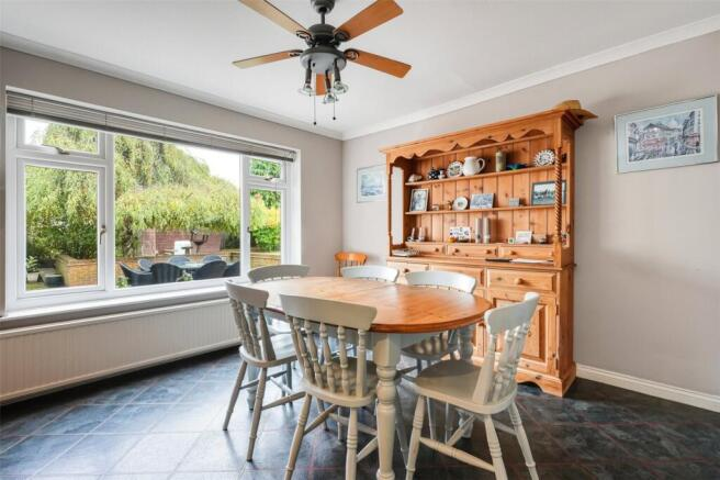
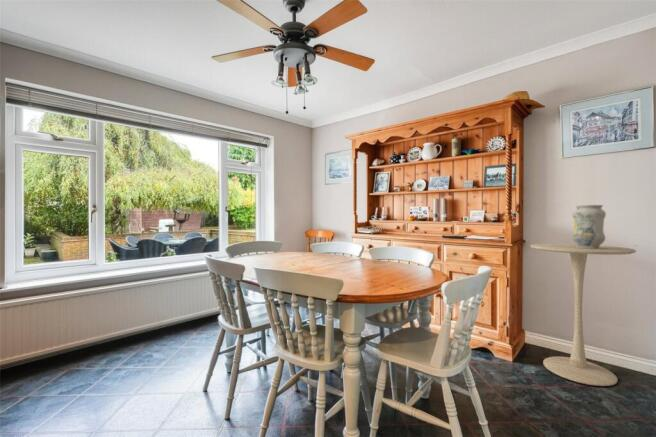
+ pedestal table (578, 308)
+ vase (588, 226)
